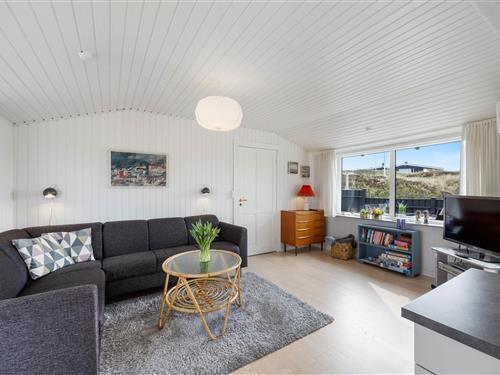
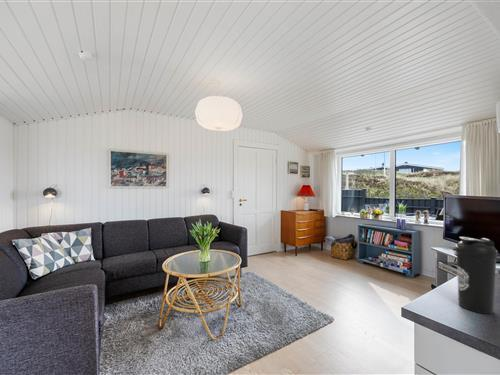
+ water bottle (475, 272)
